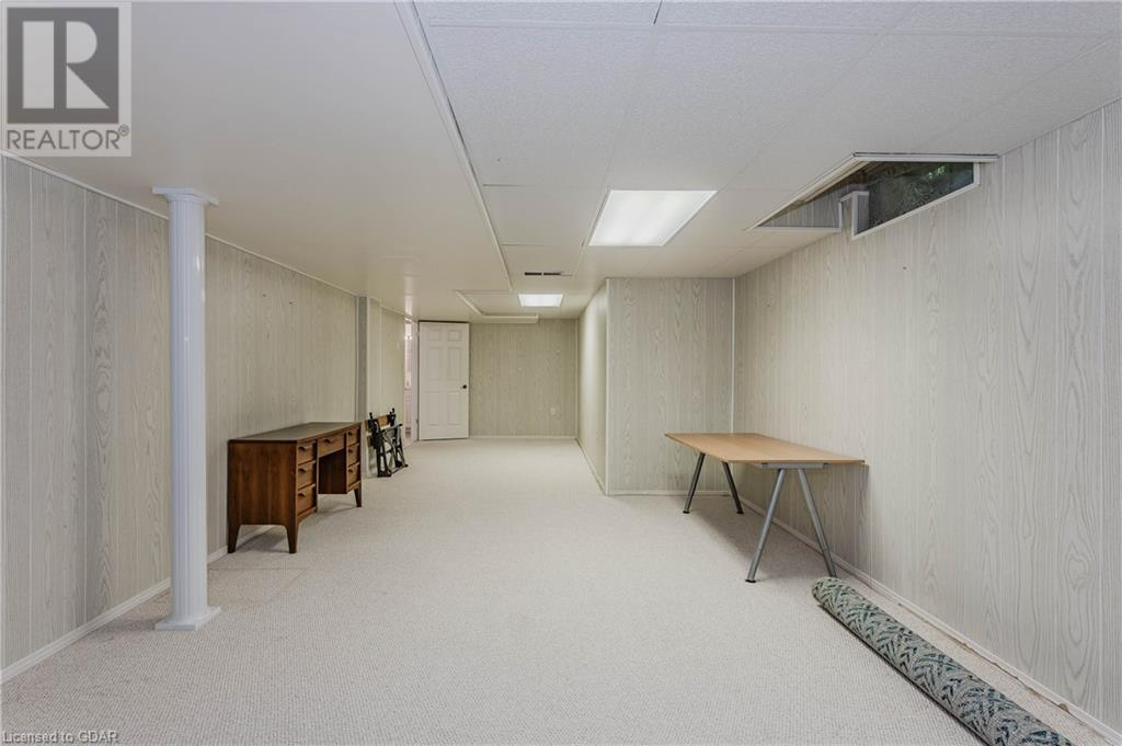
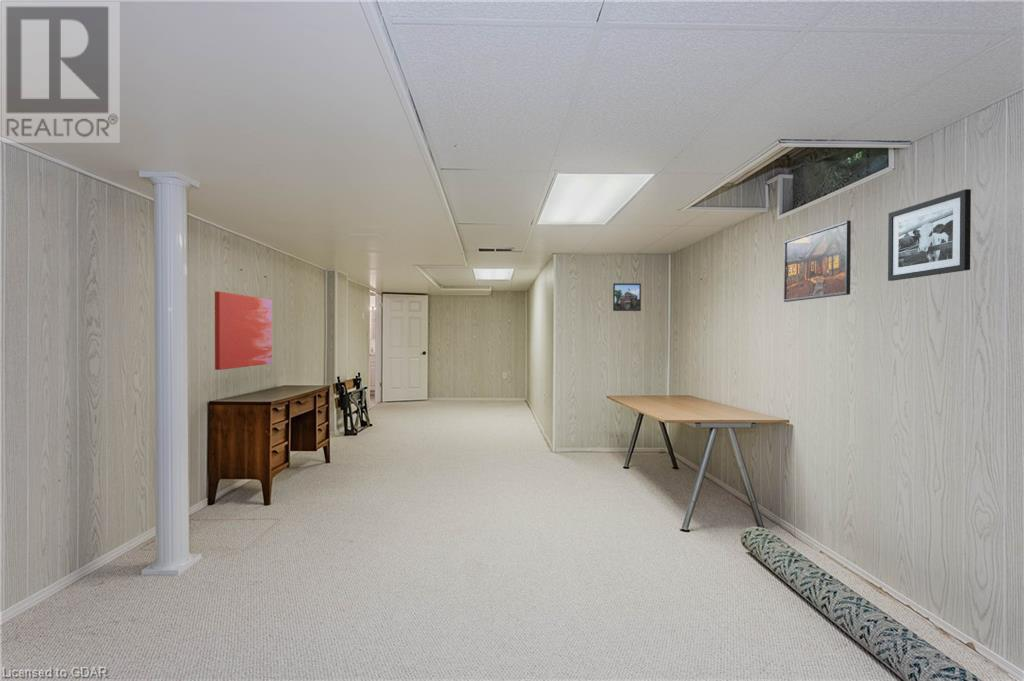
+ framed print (626, 297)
+ picture frame (925, 239)
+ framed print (813, 265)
+ wall art (246, 331)
